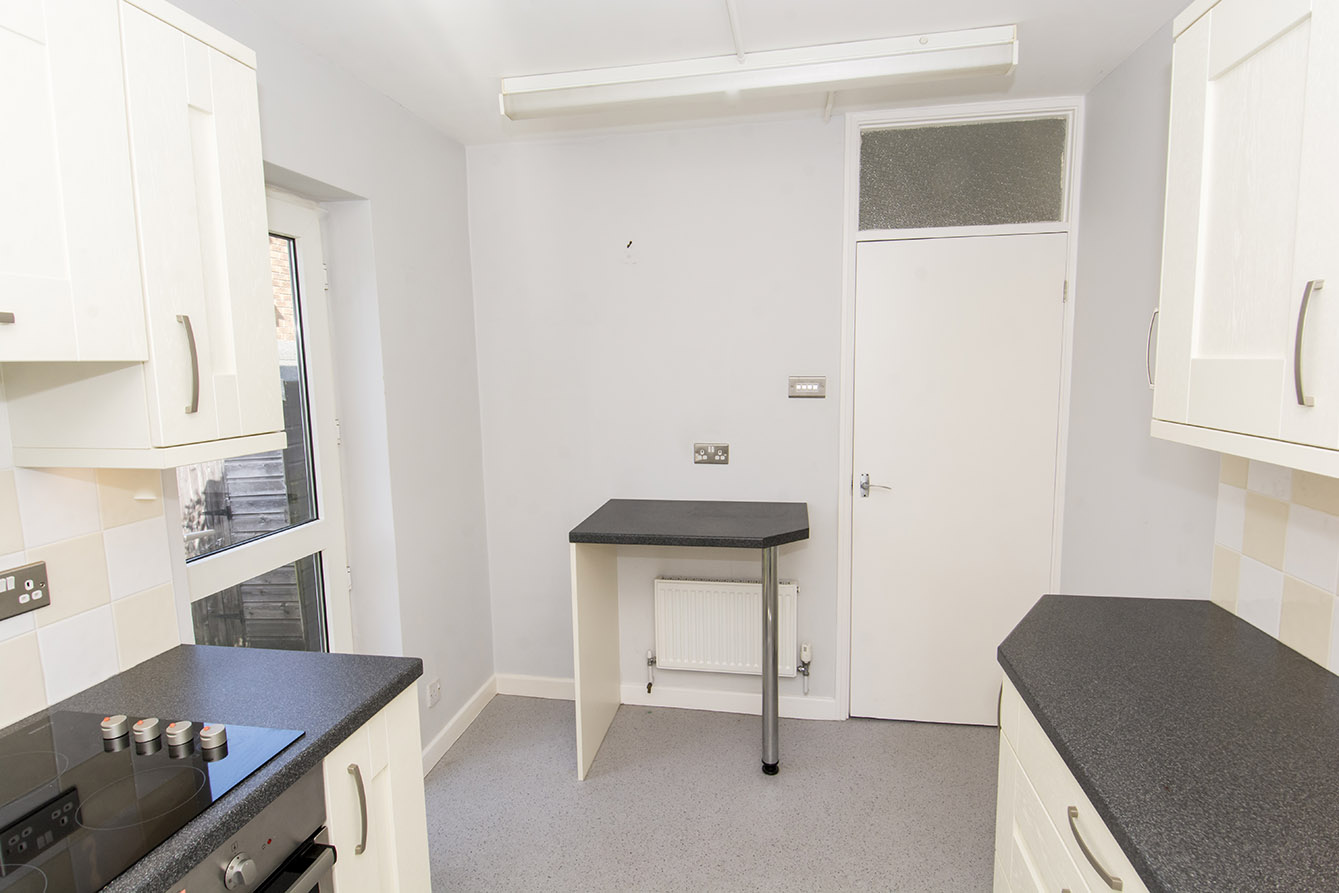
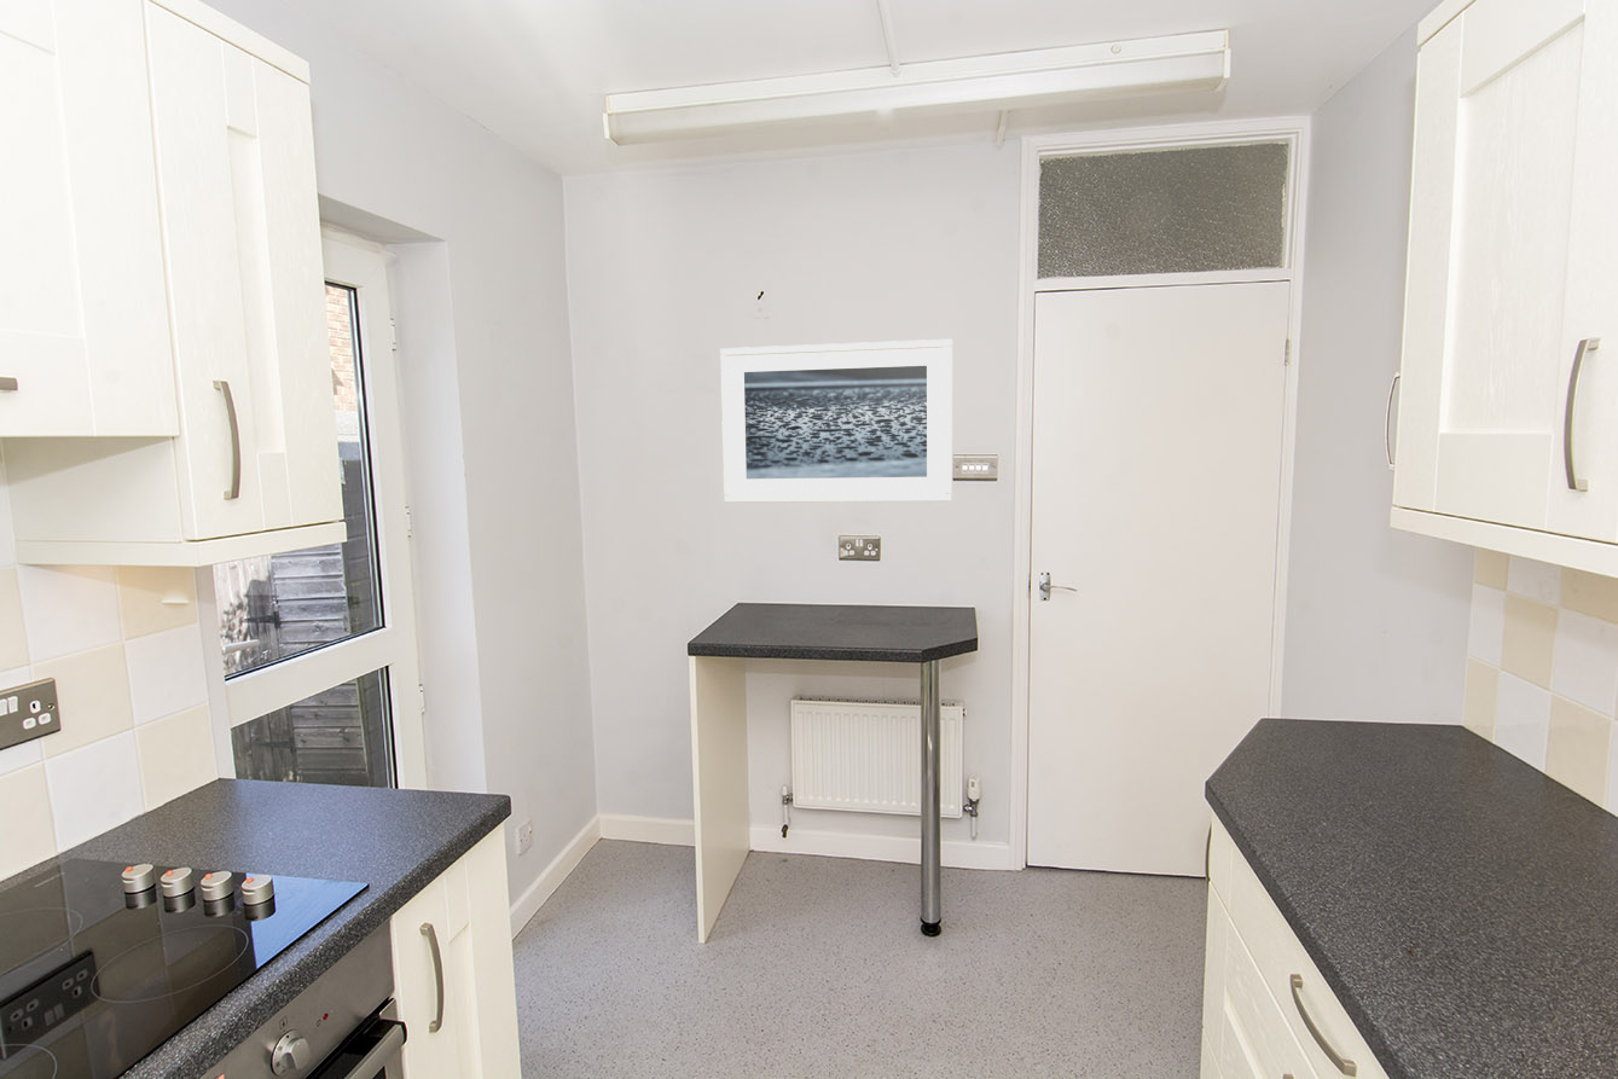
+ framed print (834, 423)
